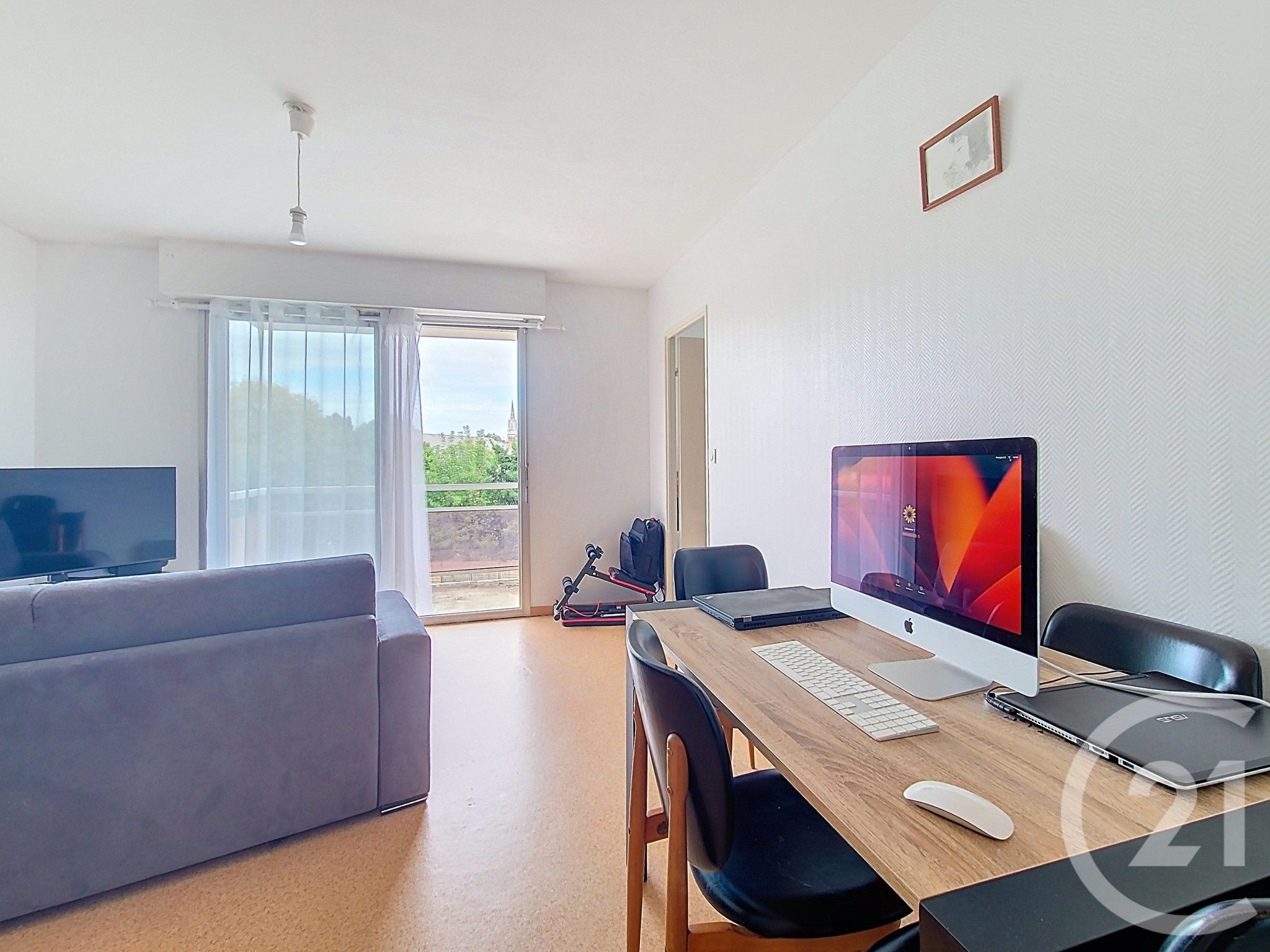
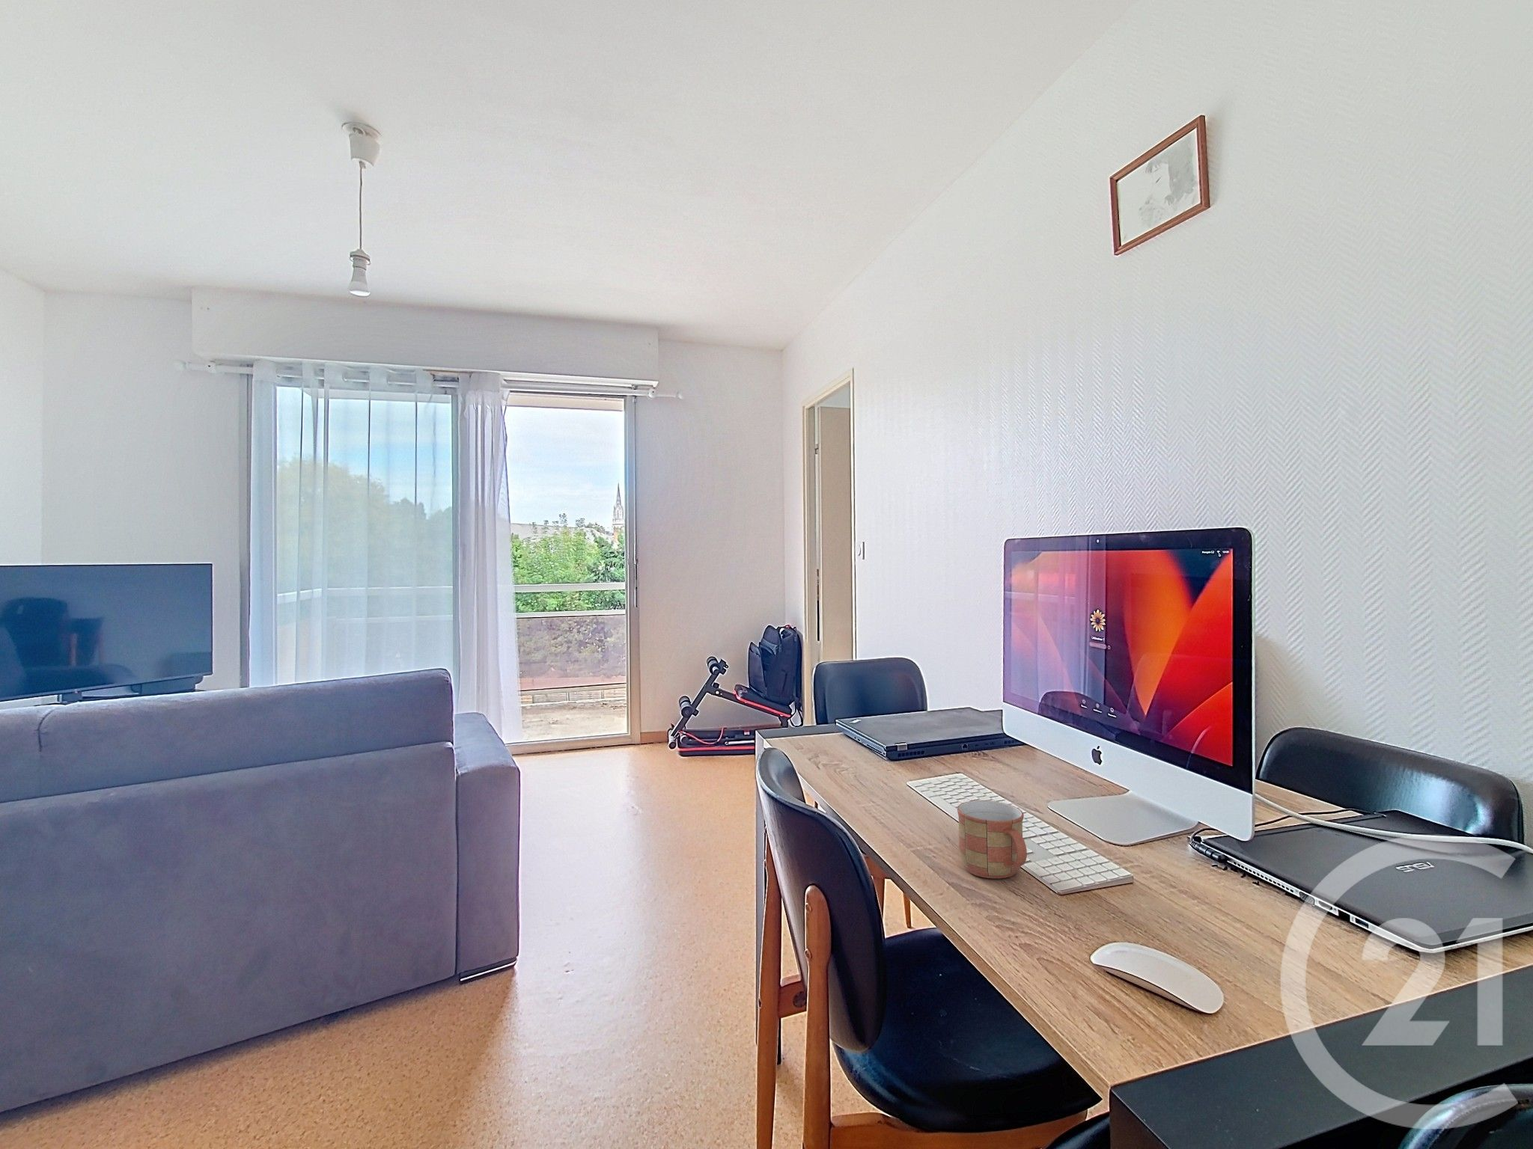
+ mug (996, 842)
